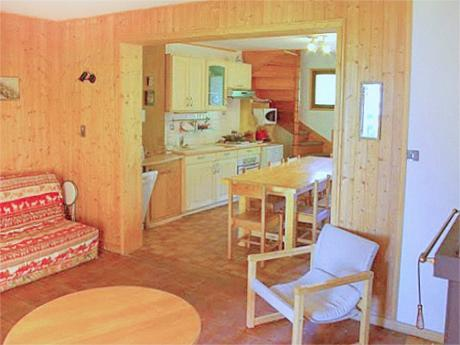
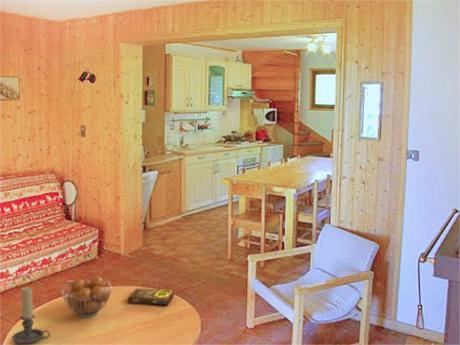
+ candle holder (30, 313)
+ book (151, 296)
+ fruit basket (87, 295)
